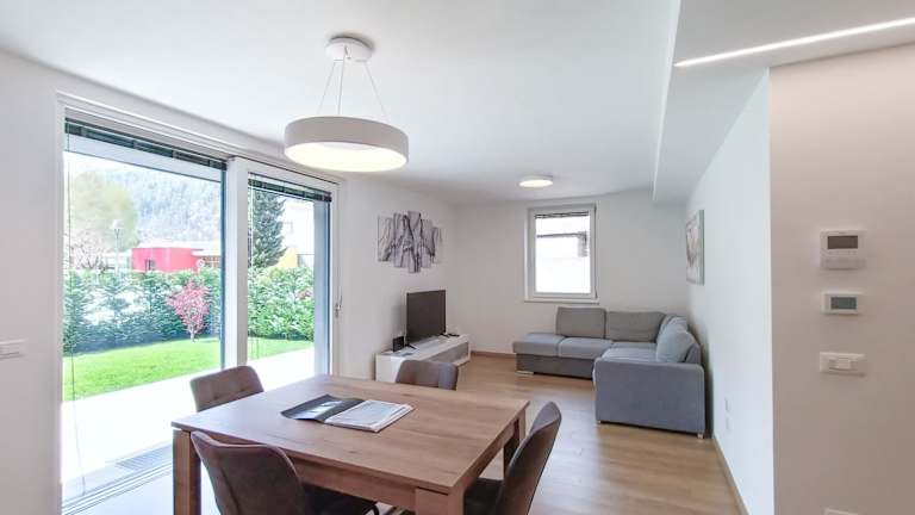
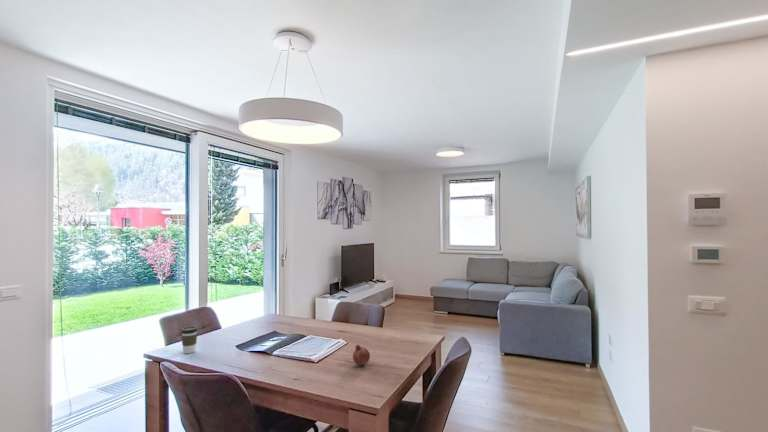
+ fruit (361, 354)
+ coffee cup (189, 340)
